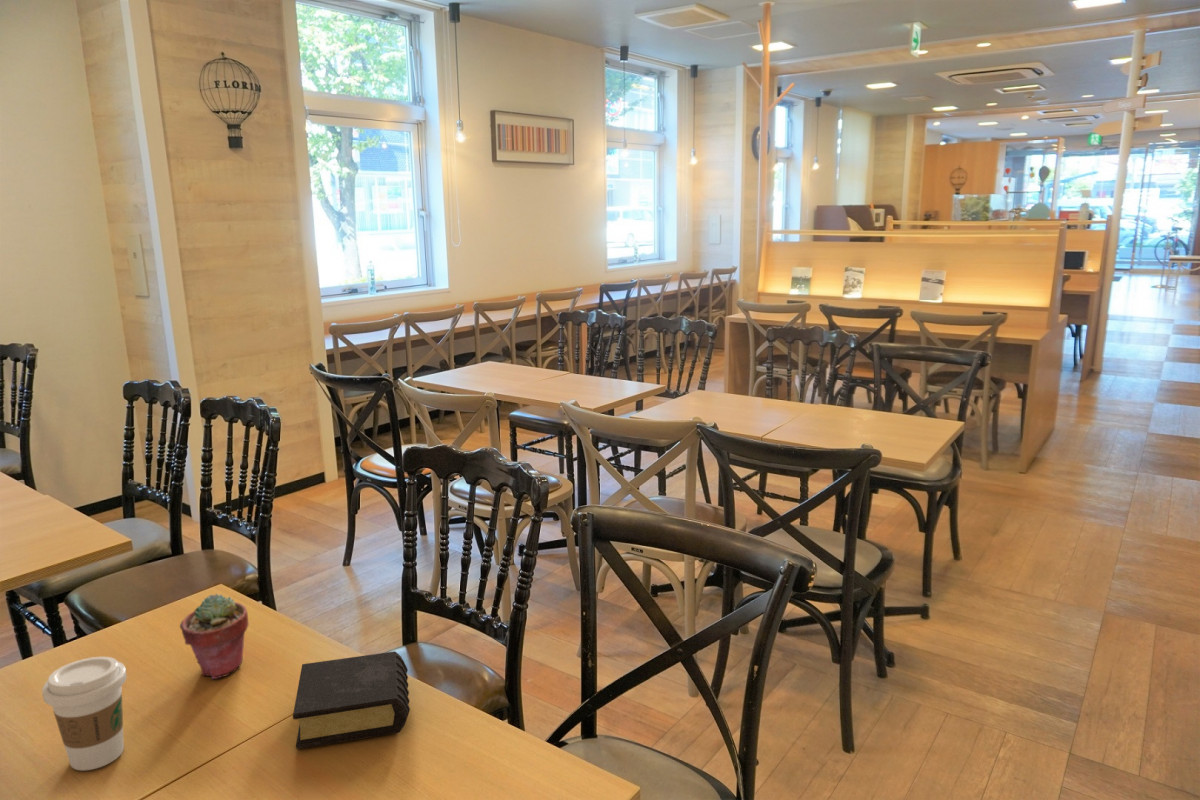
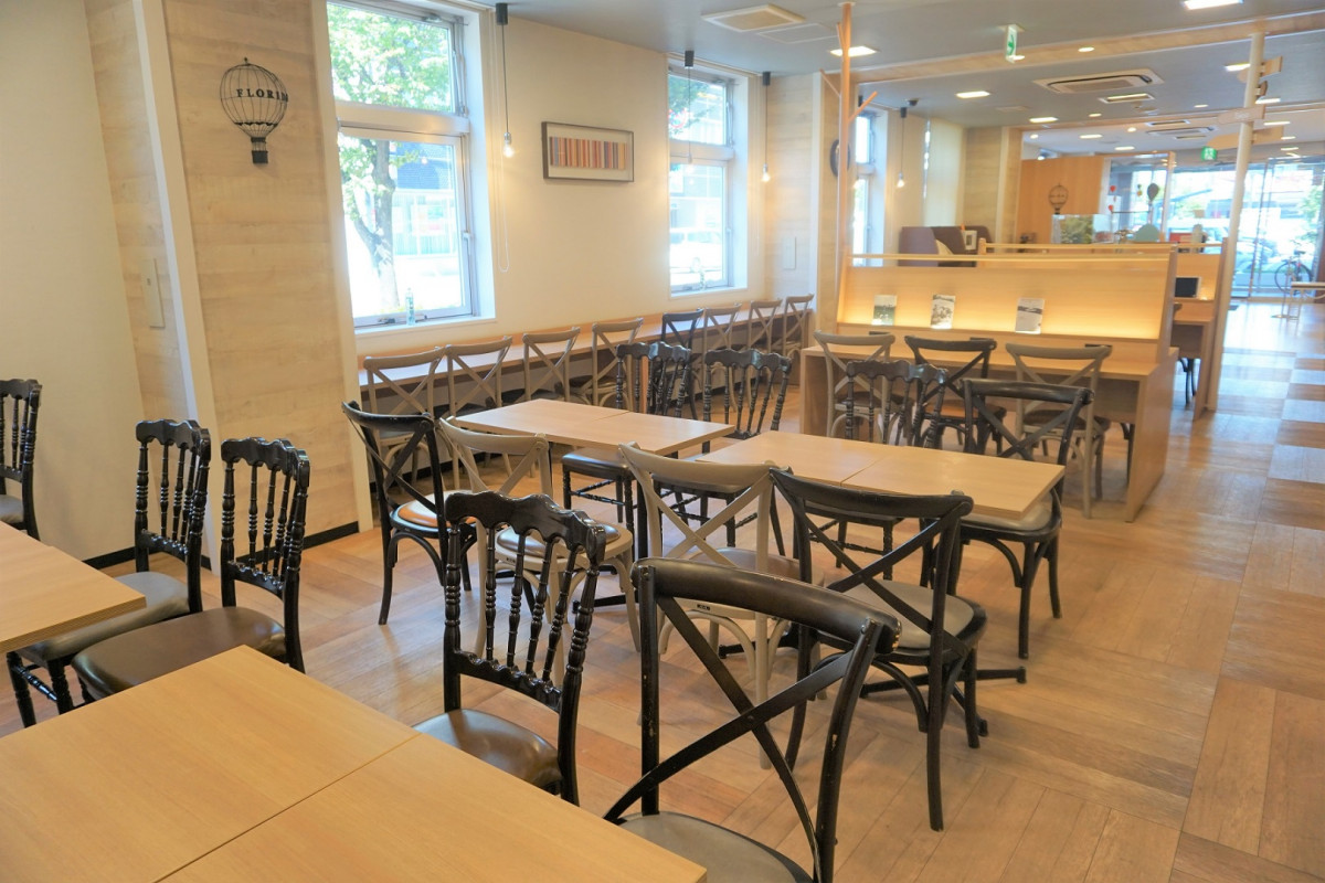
- coffee cup (90, 713)
- book (354, 696)
- potted succulent (216, 631)
